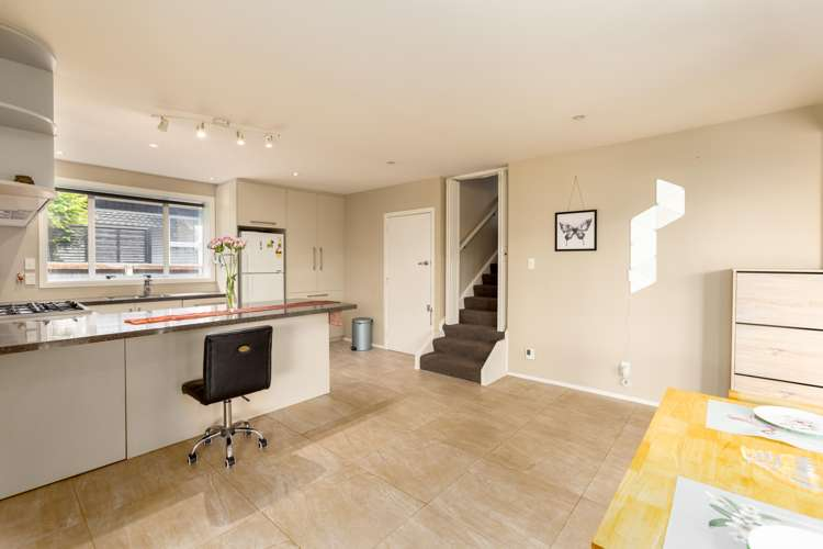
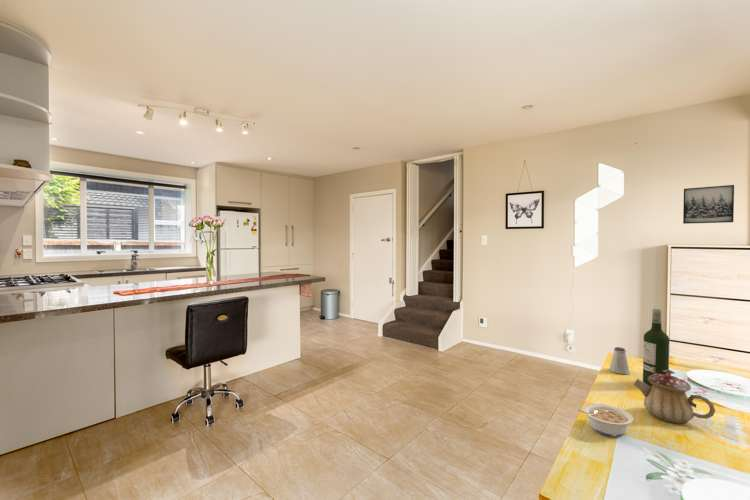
+ wall art (707, 205)
+ wine bottle (656, 347)
+ teapot (671, 393)
+ saltshaker (619, 359)
+ legume (606, 420)
